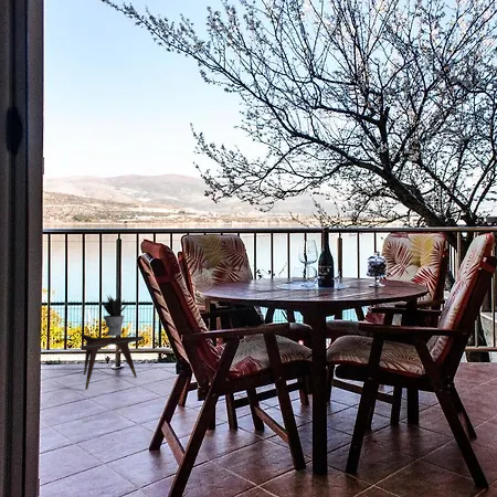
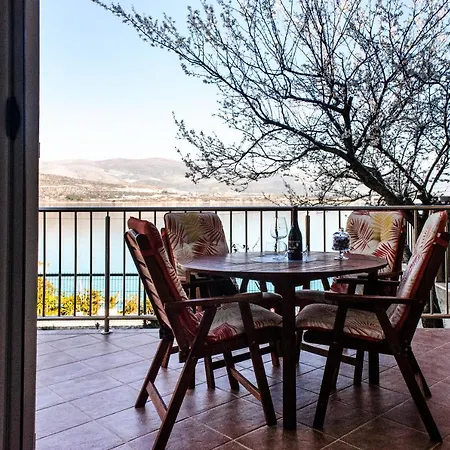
- potted plant (112, 314)
- side table (105, 346)
